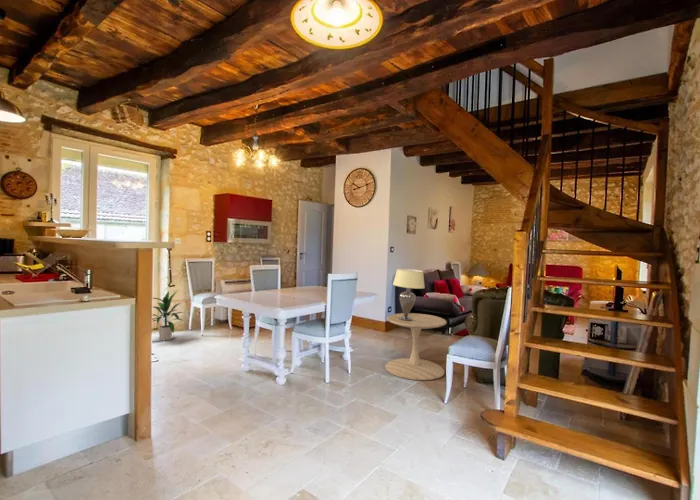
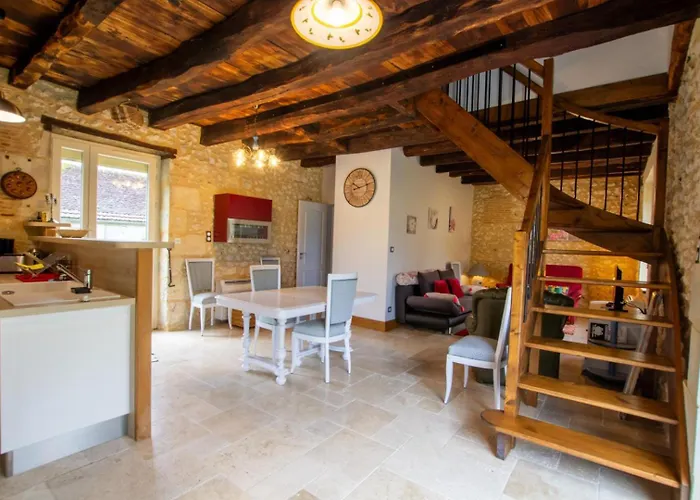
- indoor plant (165, 315)
- lampshade (406, 293)
- side table (415, 344)
